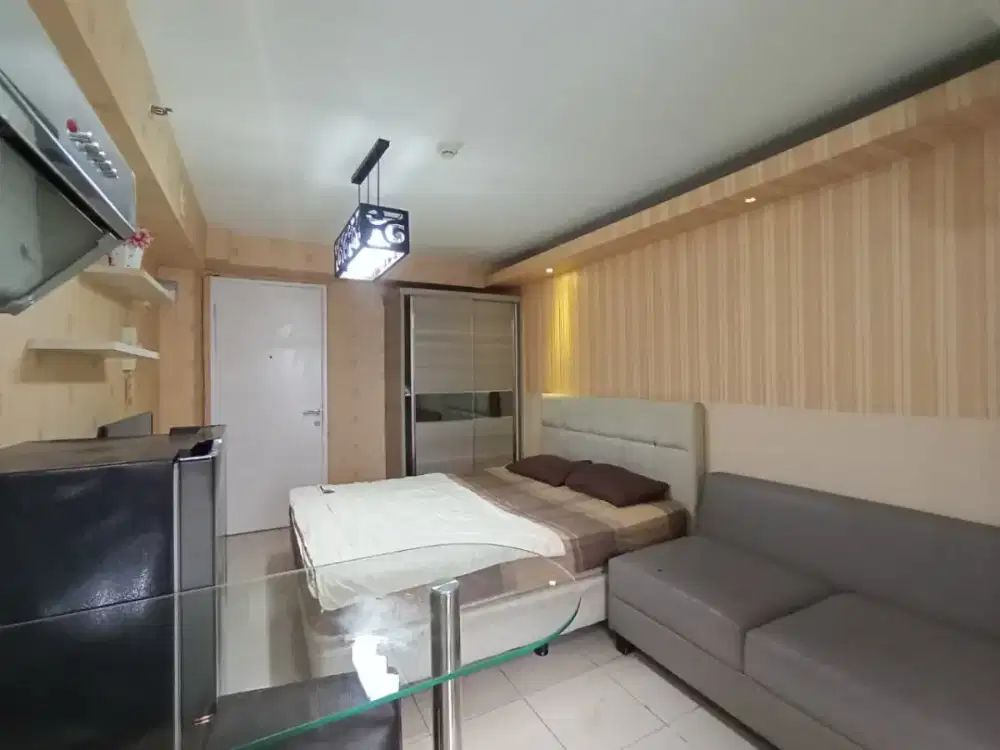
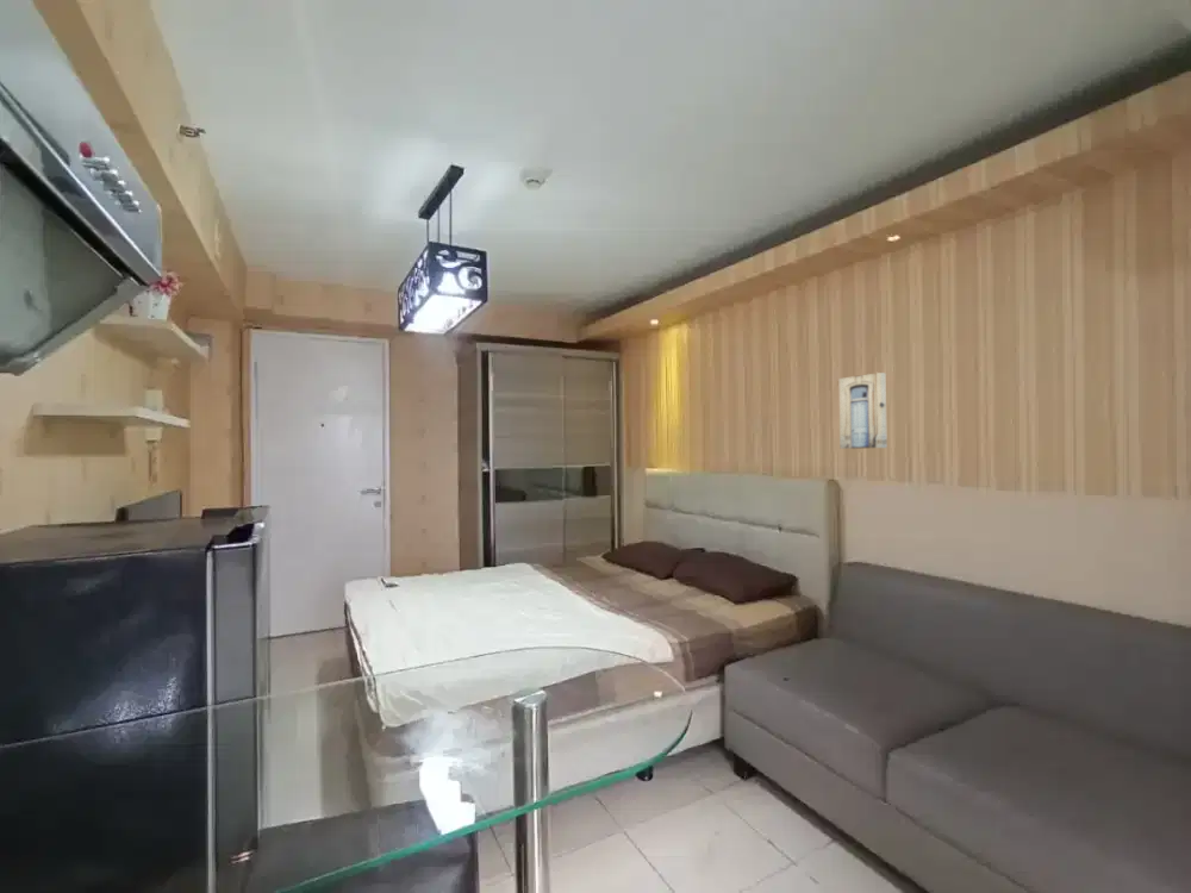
+ wall art (861, 412)
